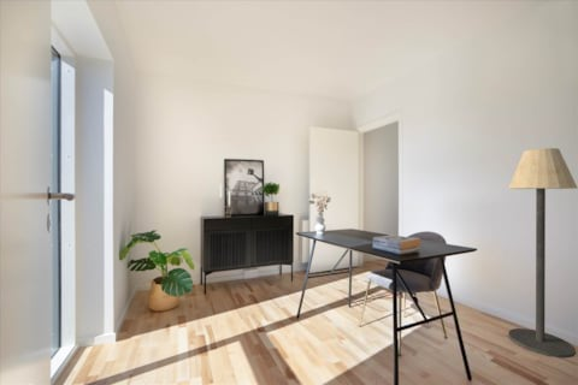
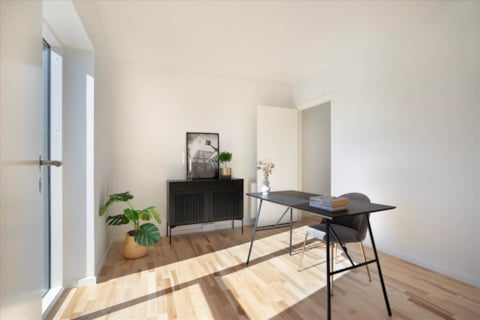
- floor lamp (539, 247)
